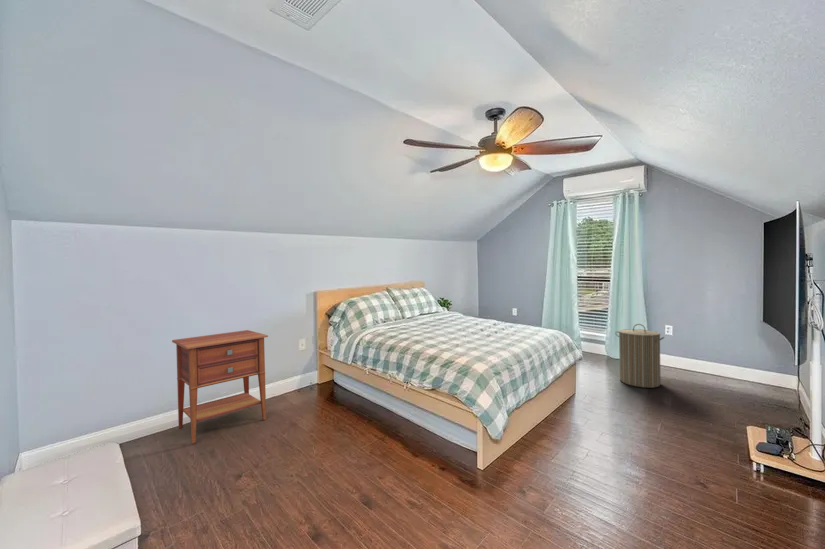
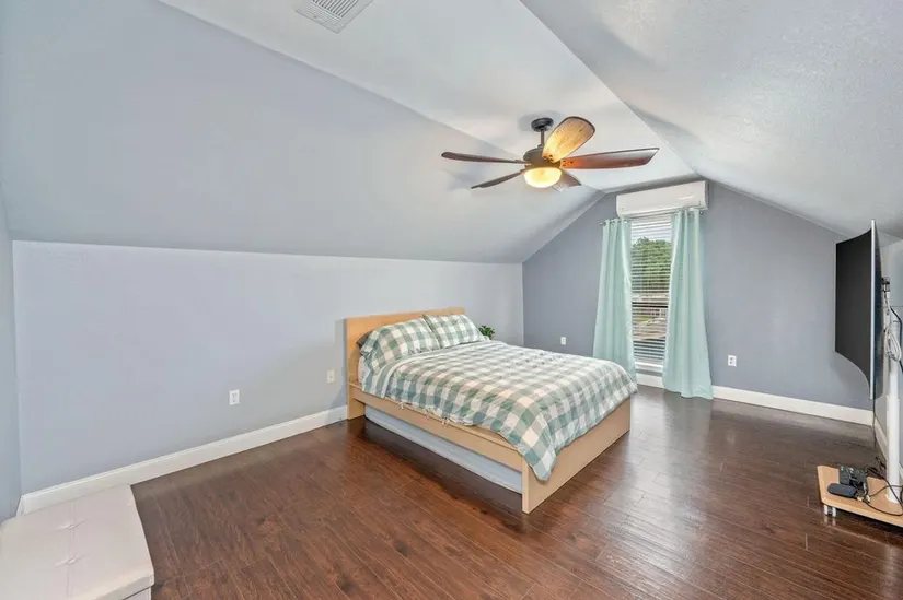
- laundry hamper (639, 353)
- nightstand (222, 380)
